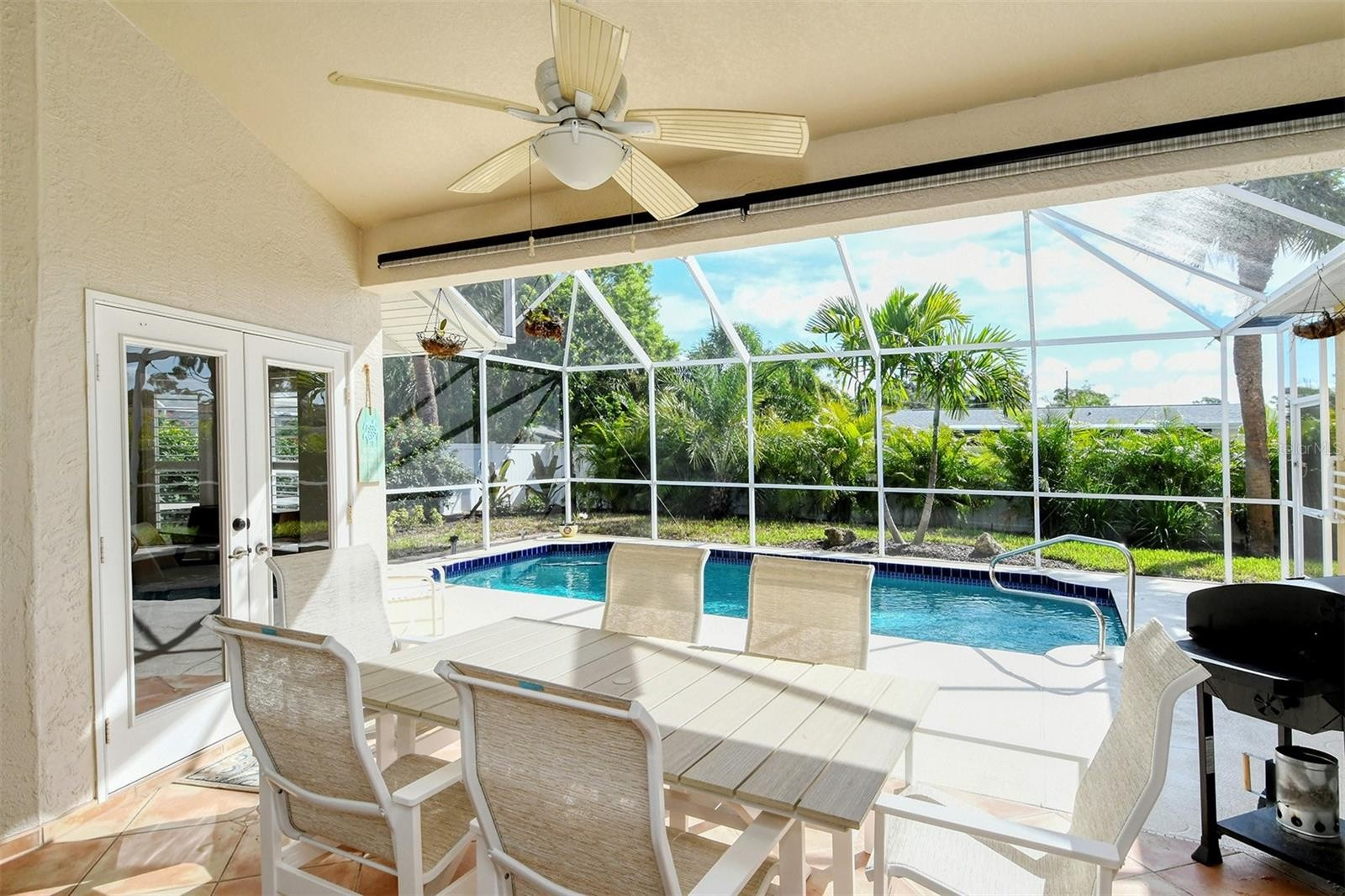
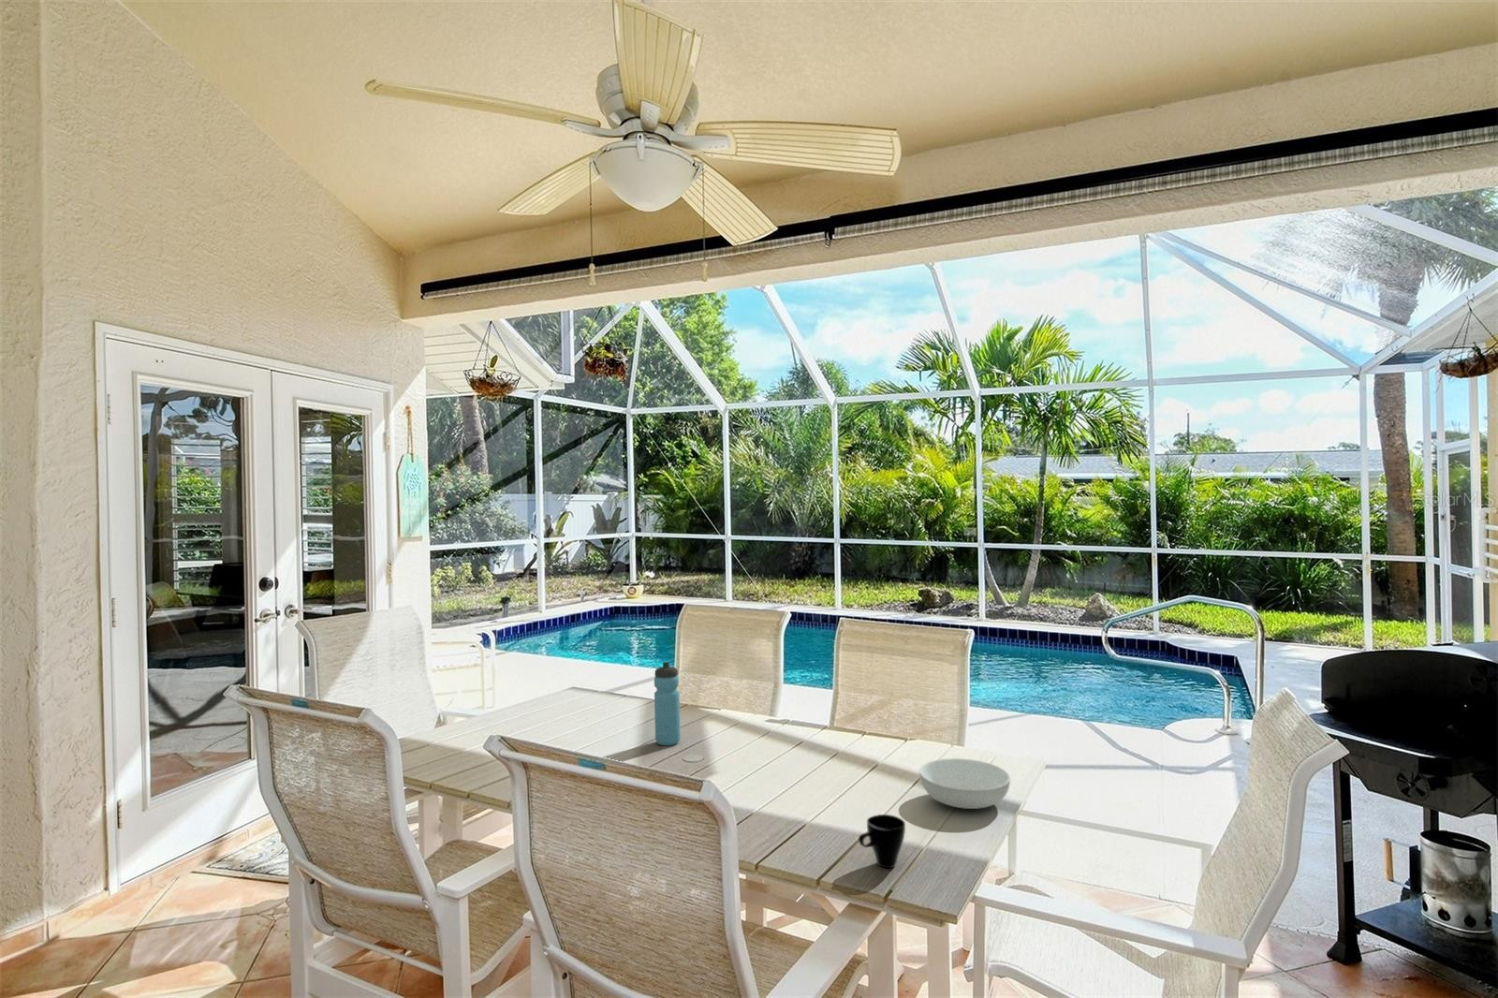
+ cup (880, 844)
+ serving bowl (965, 786)
+ water bottle (667, 702)
